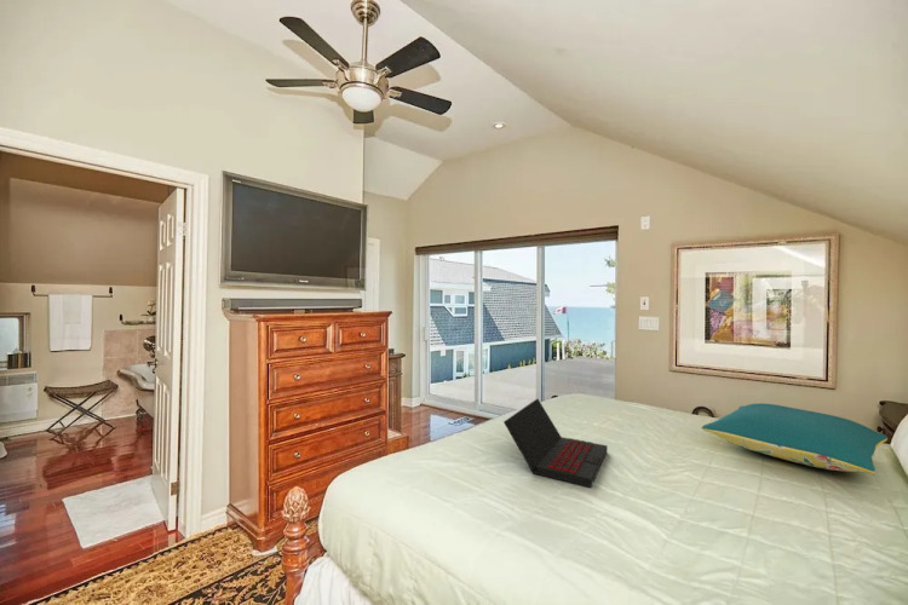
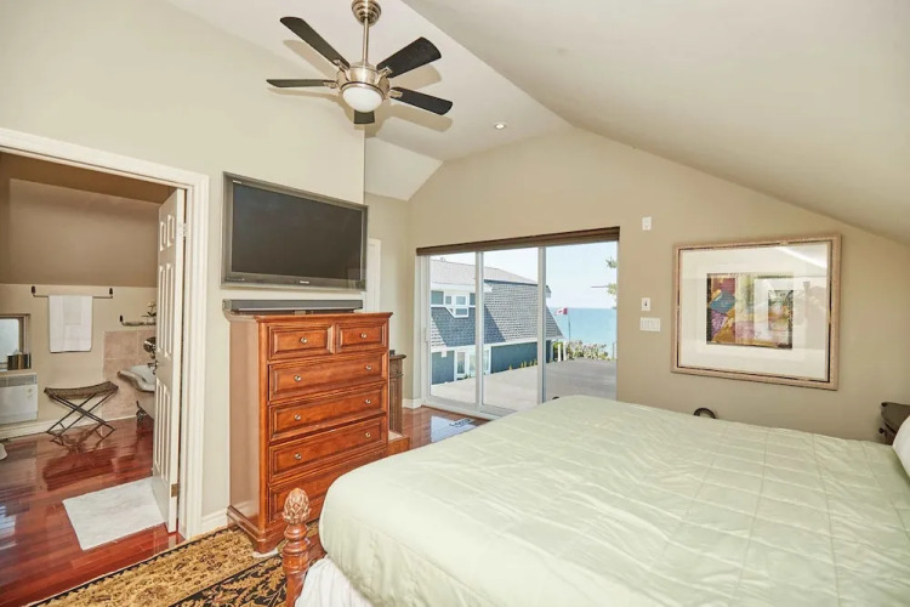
- laptop (557, 436)
- pillow (792, 432)
